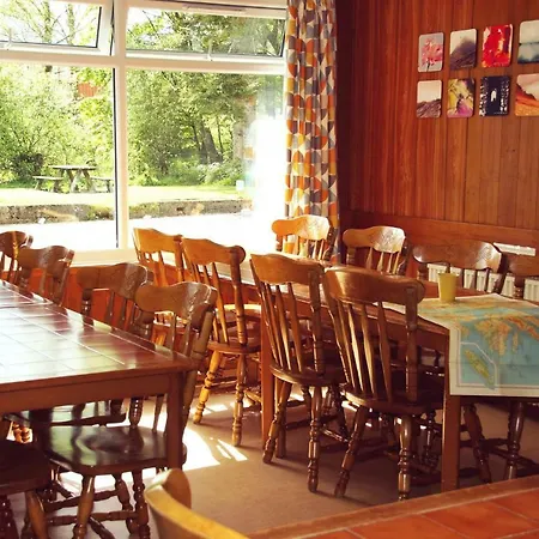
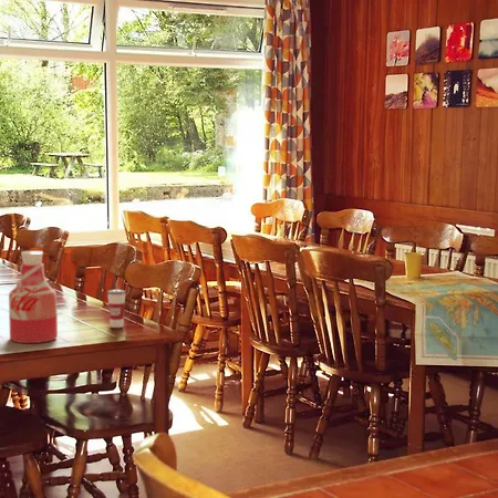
+ cup (116, 302)
+ bottle (32, 294)
